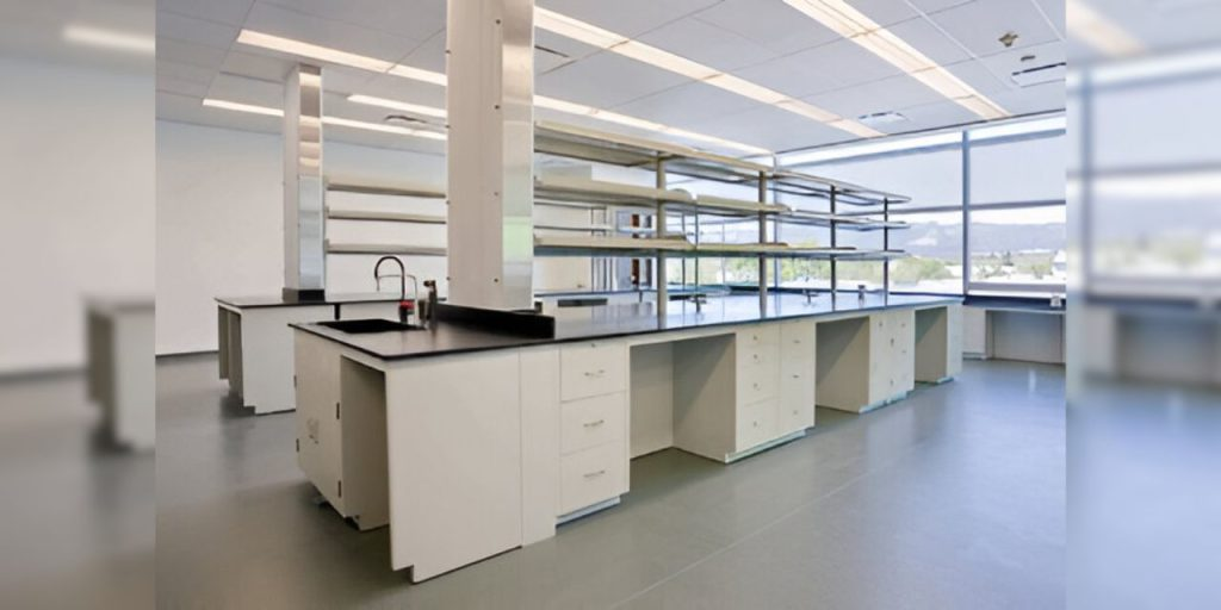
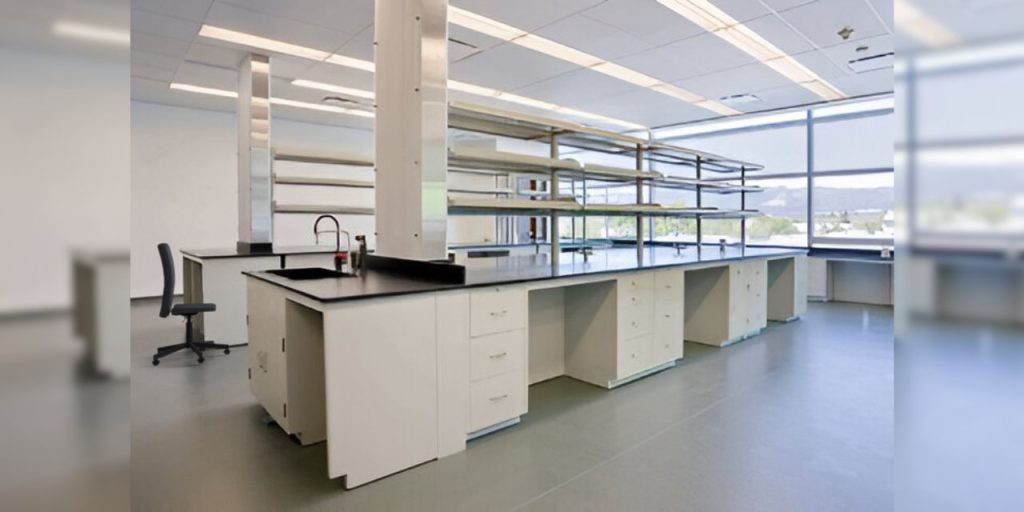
+ office chair (186, 303)
